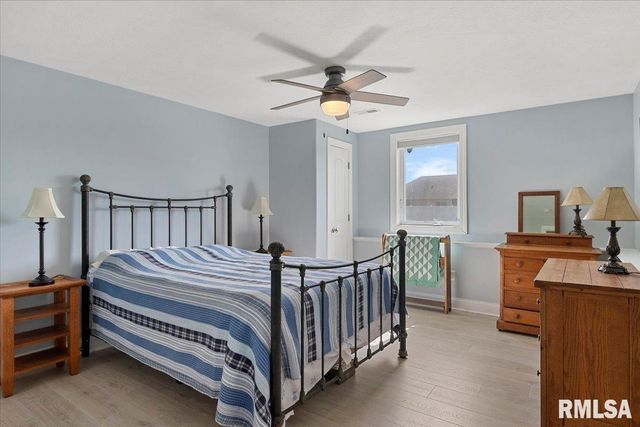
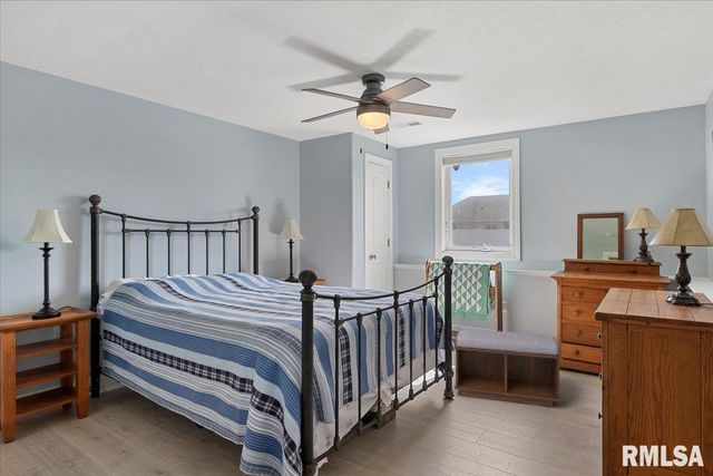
+ bench (505, 363)
